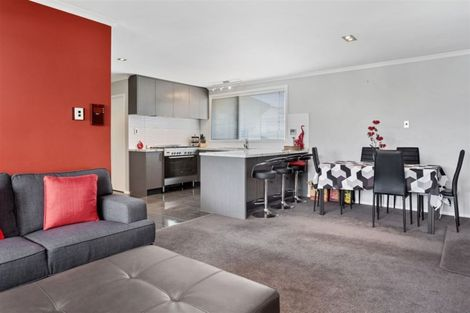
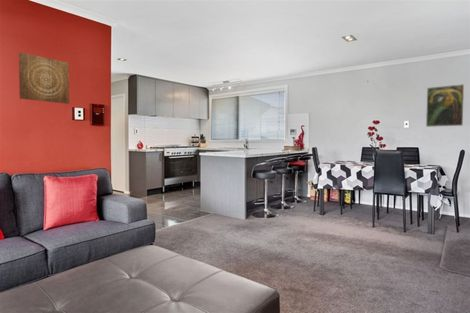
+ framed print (444, 106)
+ wall art (45, 79)
